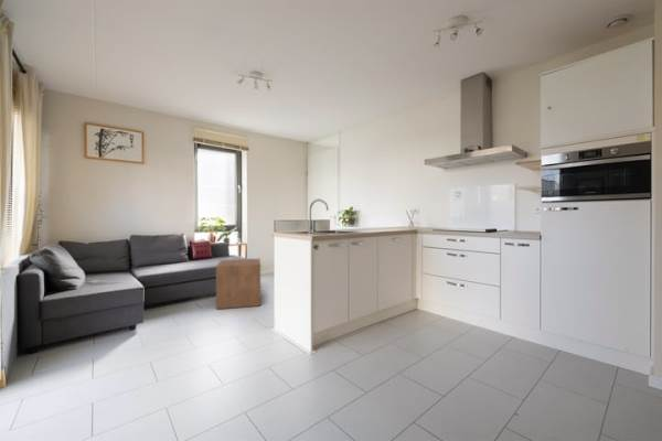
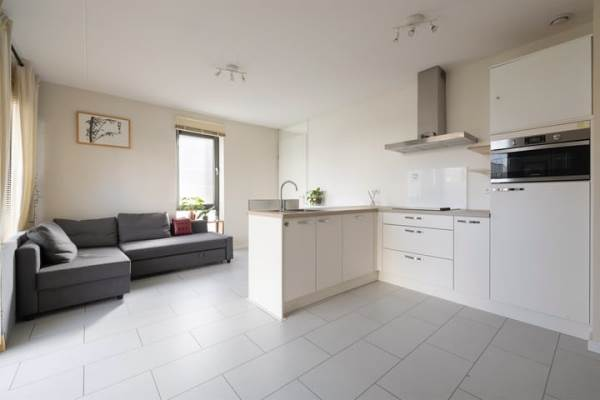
- side table (239, 281)
